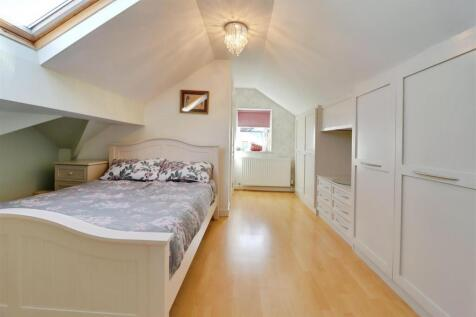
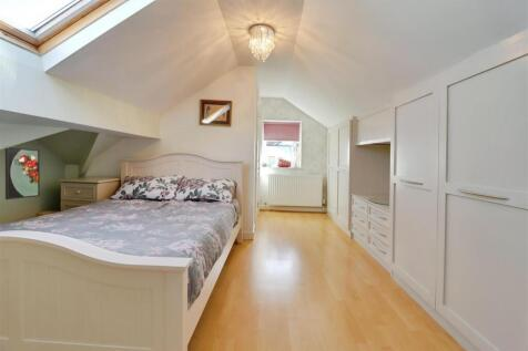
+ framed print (23, 173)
